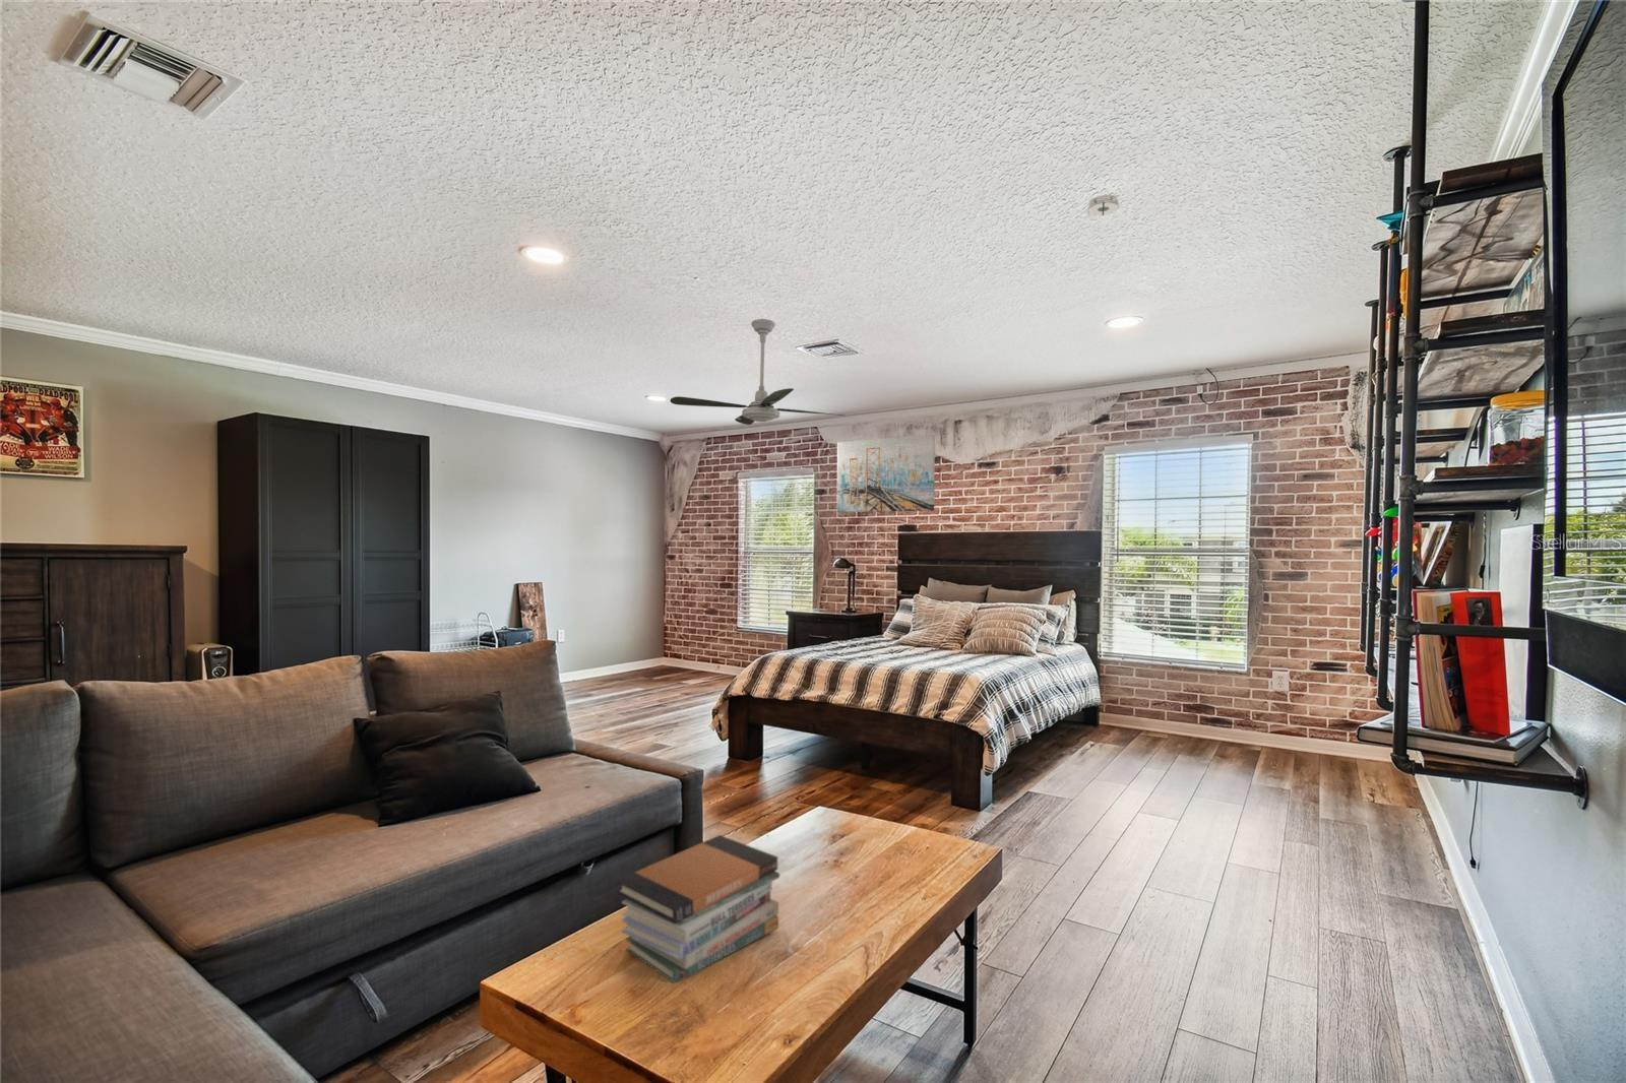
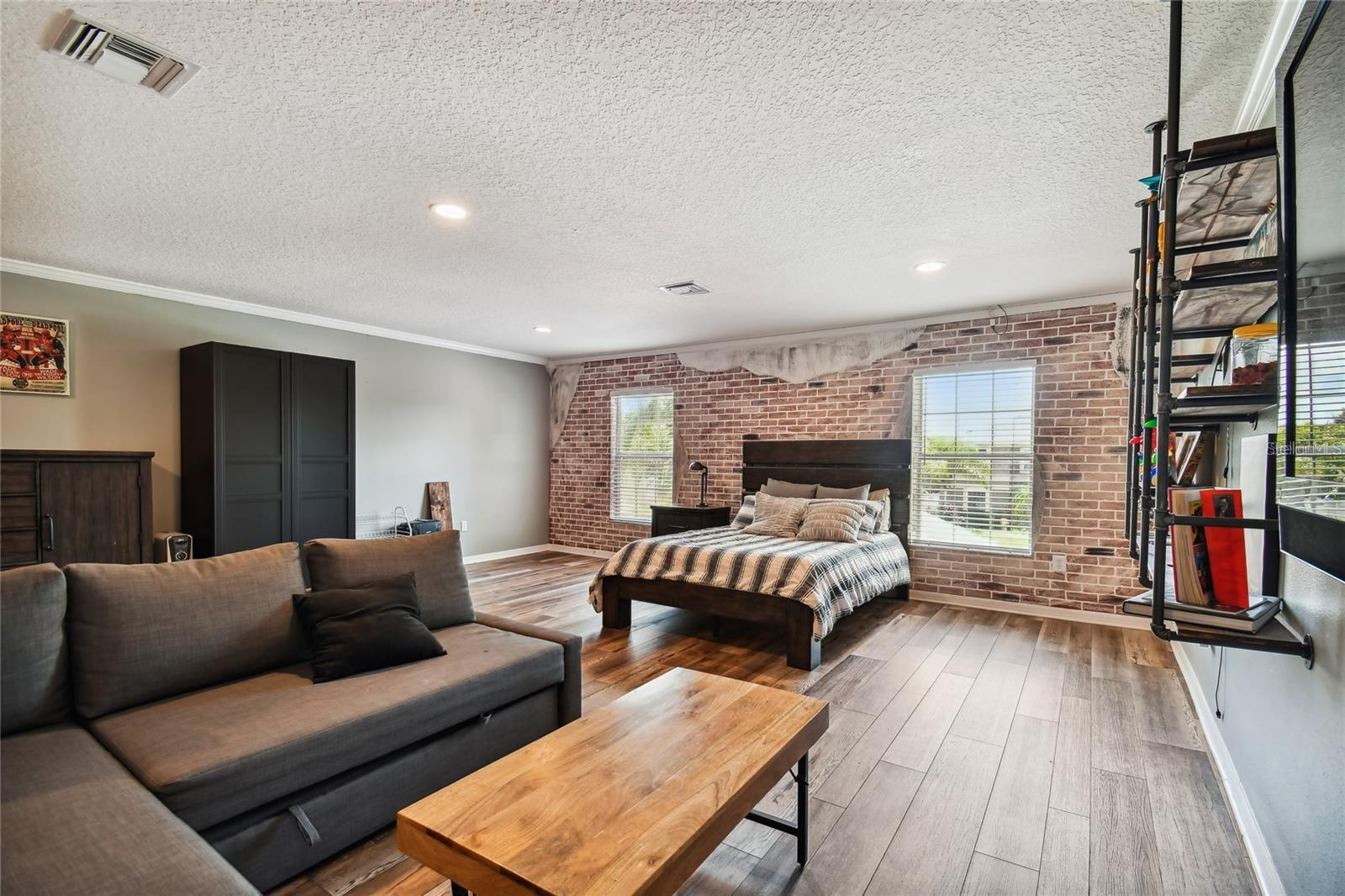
- wall art (884, 475)
- book stack (700, 903)
- smoke detector (1101, 205)
- ceiling fan (762, 370)
